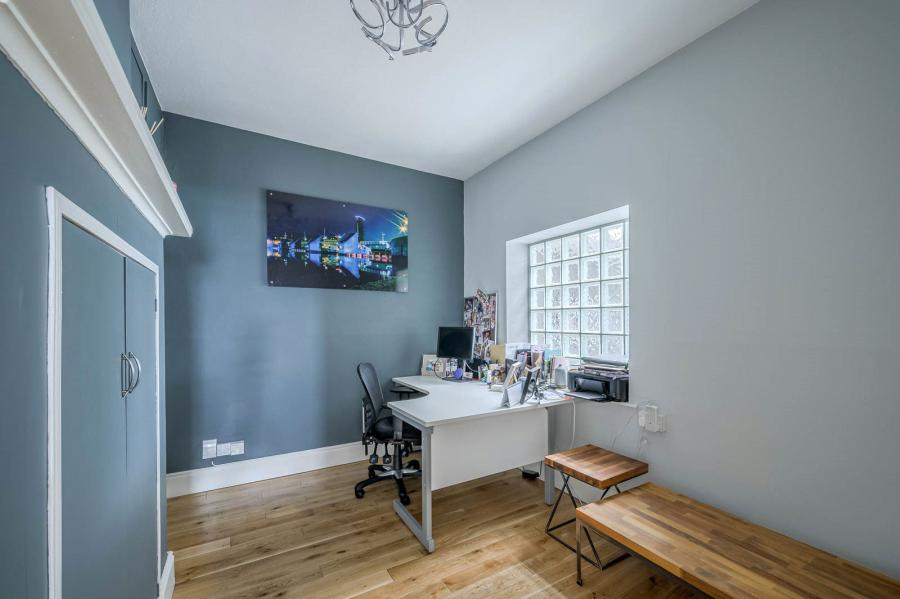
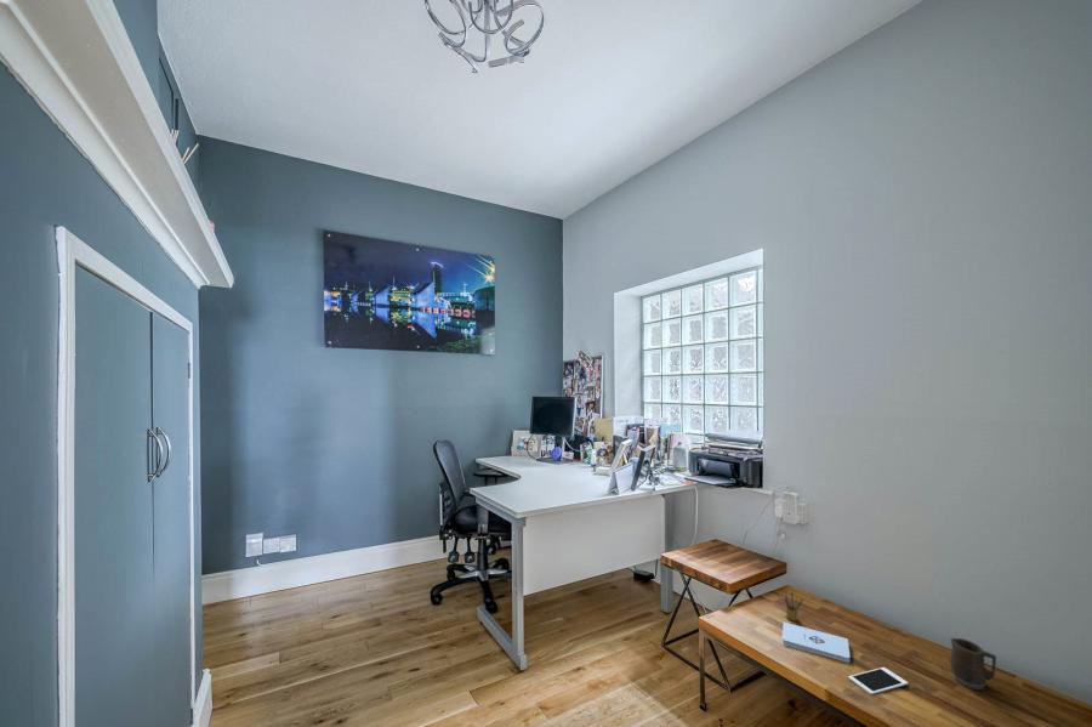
+ notepad (814, 641)
+ mug (972, 664)
+ cell phone (877, 680)
+ pencil box (792, 606)
